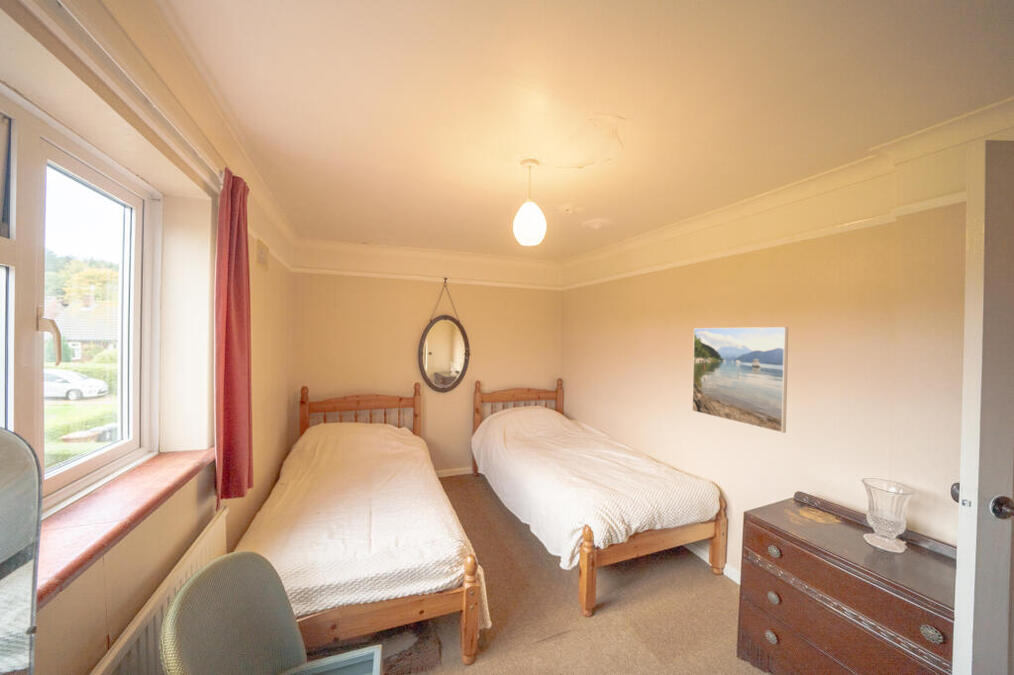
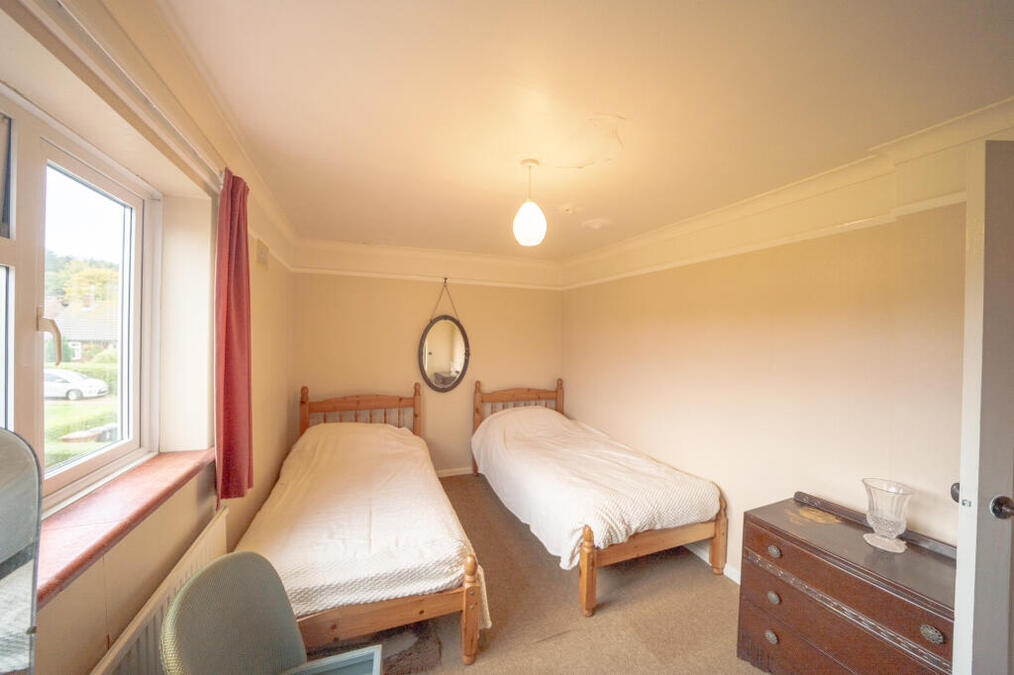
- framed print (734, 374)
